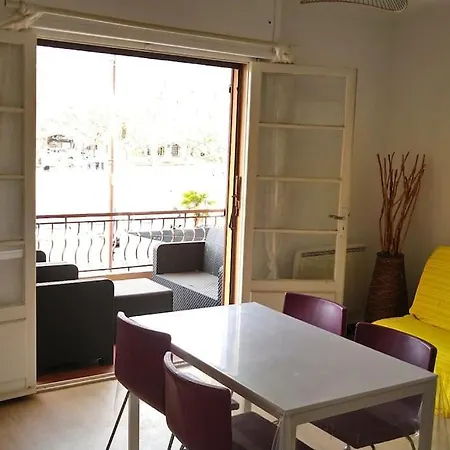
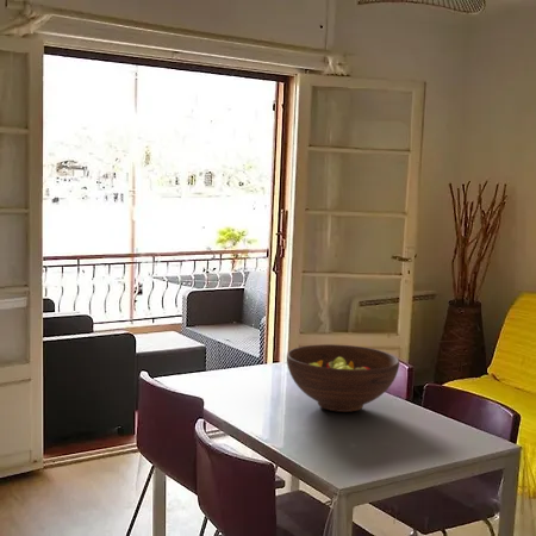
+ fruit bowl (341, 381)
